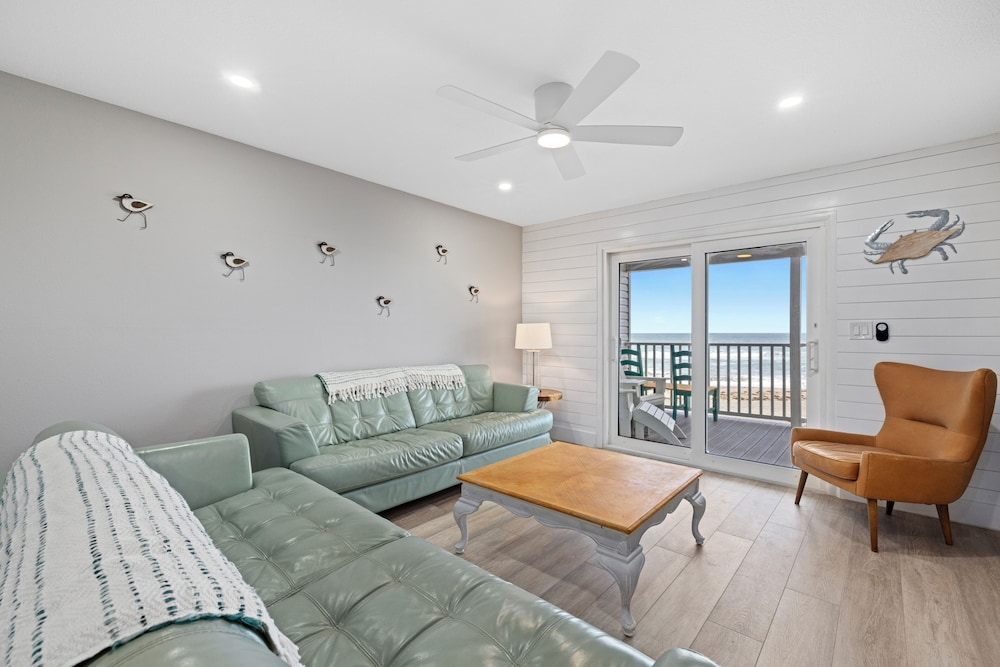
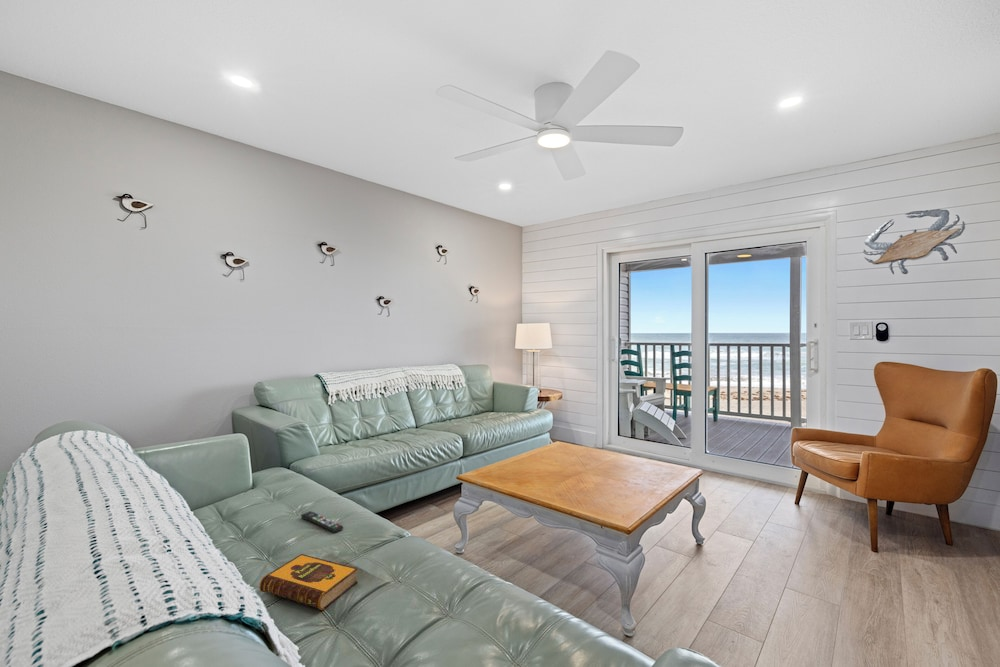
+ hardback book (309, 580)
+ remote control (321, 521)
